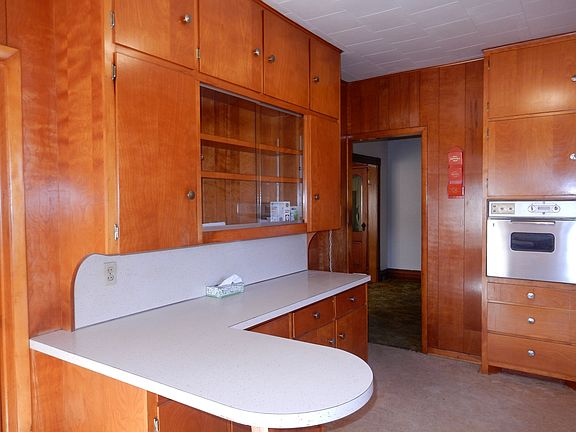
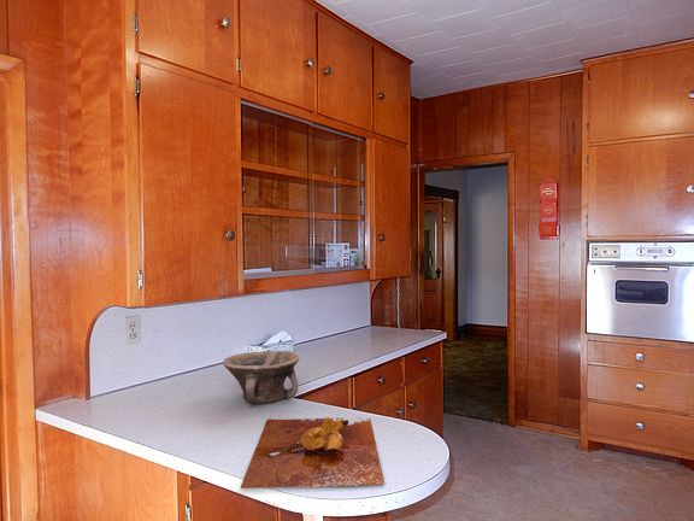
+ bowl (261, 377)
+ cutting board (316, 435)
